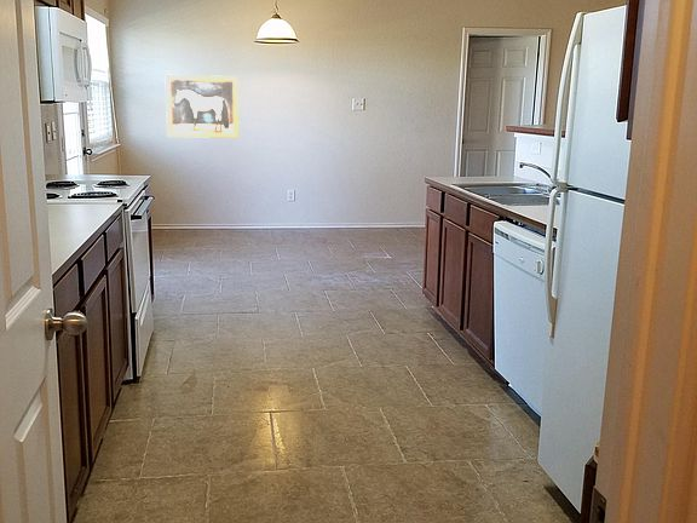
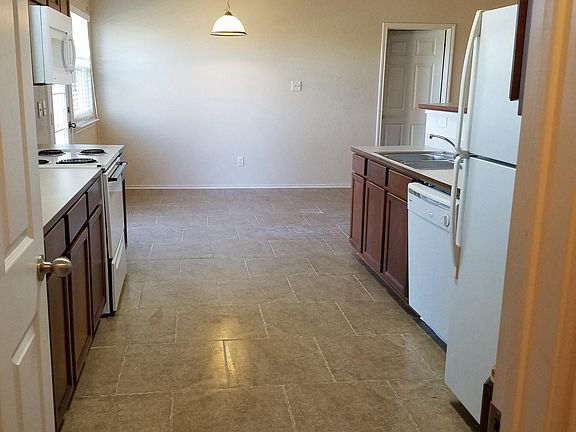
- wall art (202, 107)
